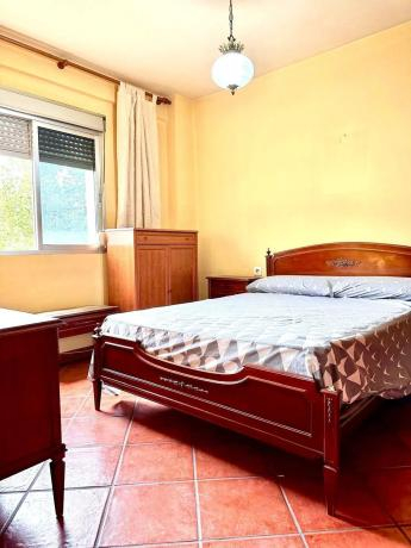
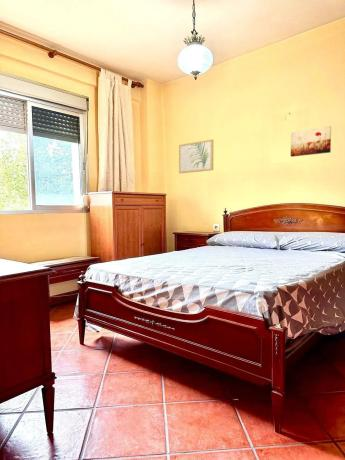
+ wall art (310, 142)
+ wall art (195, 157)
